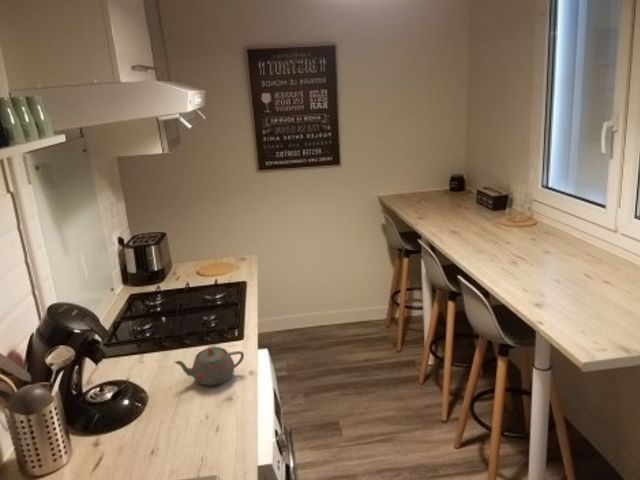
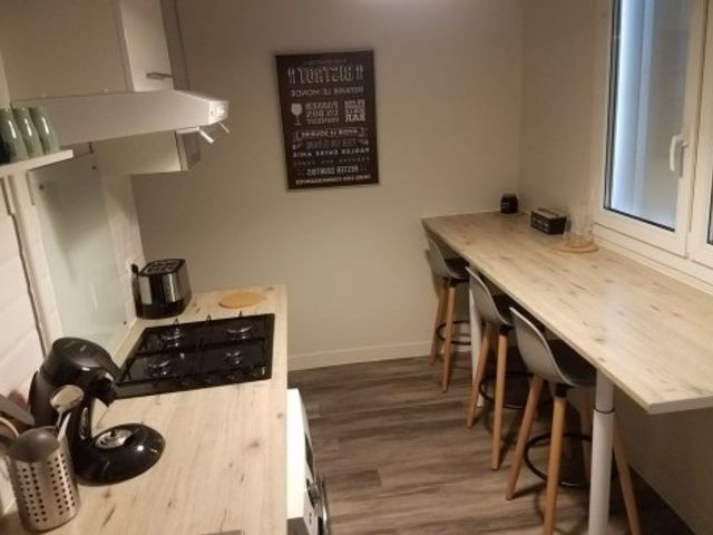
- teapot (210, 363)
